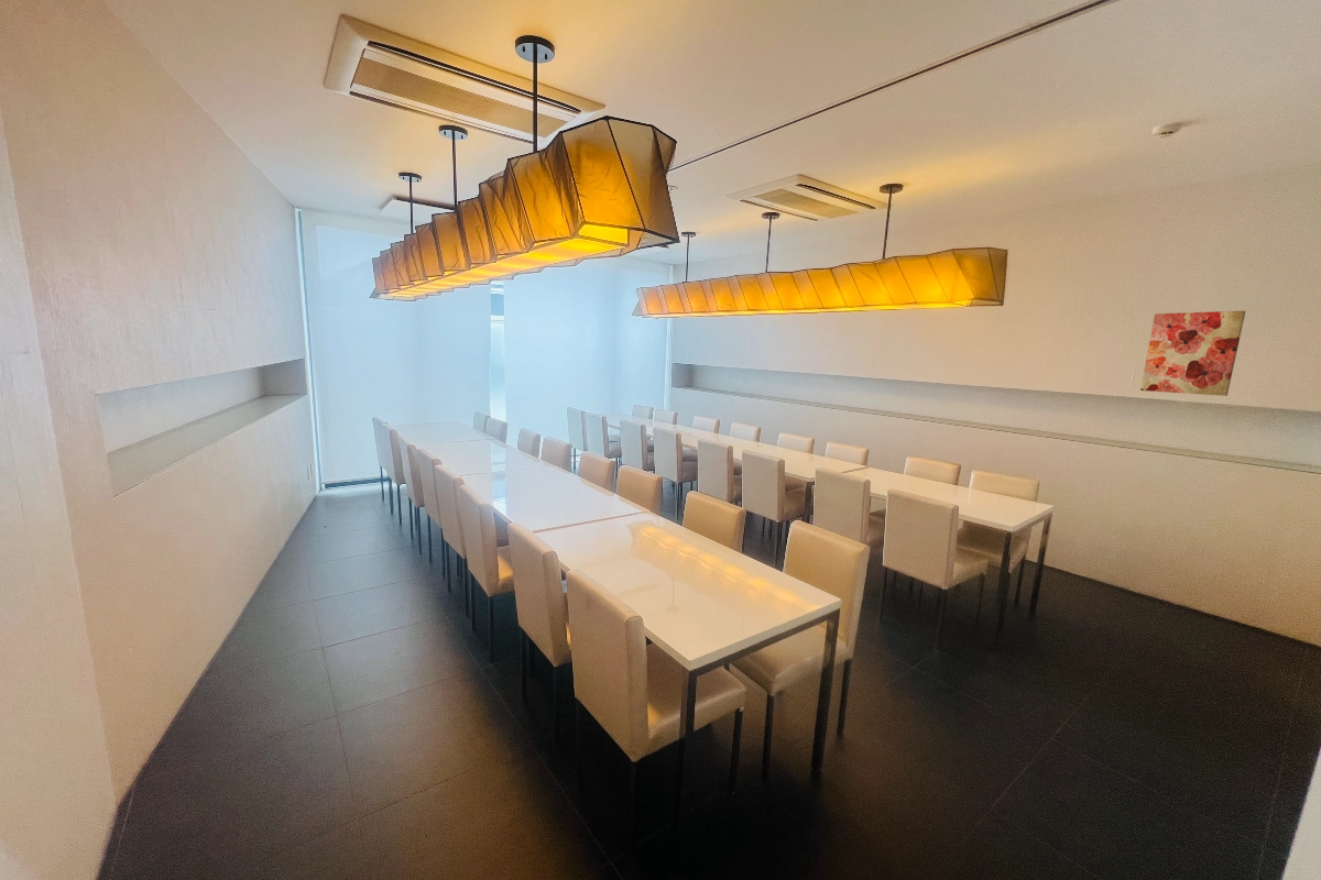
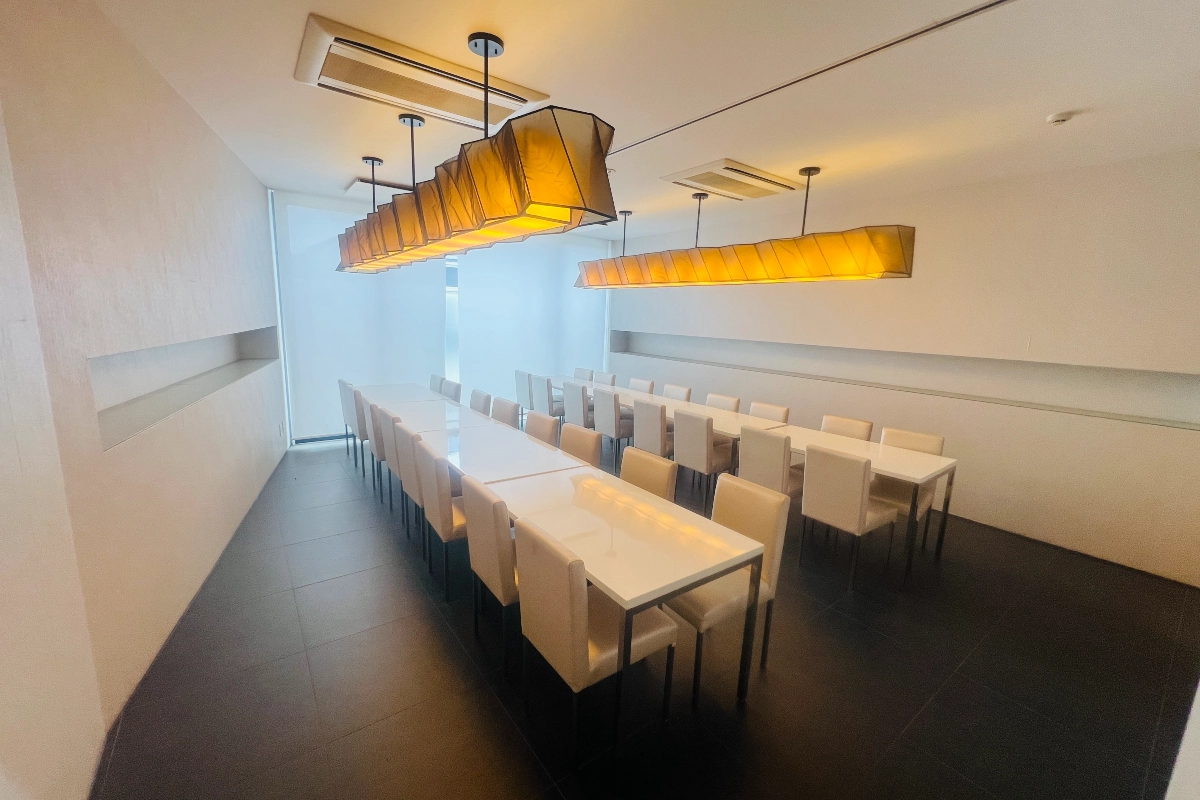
- wall art (1189, 353)
